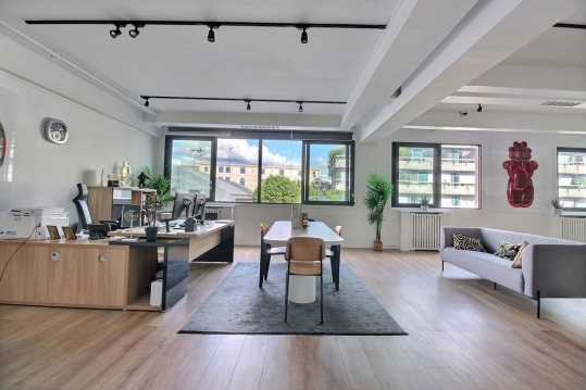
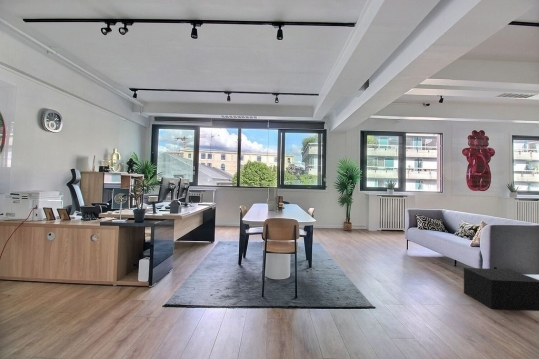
+ ottoman (501, 287)
